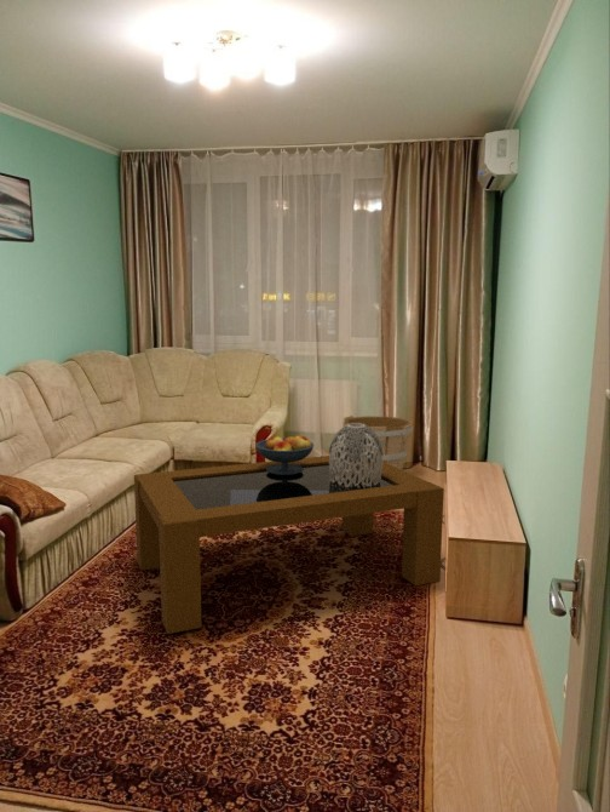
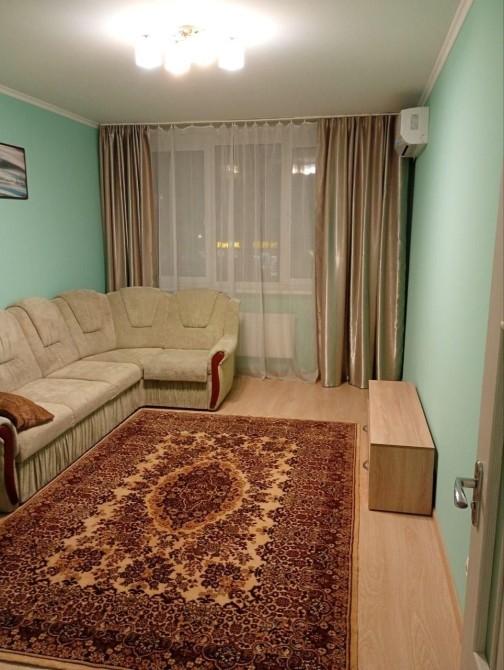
- vase (356, 450)
- coffee table (282, 525)
- wooden bucket (381, 445)
- fruit bowl (284, 452)
